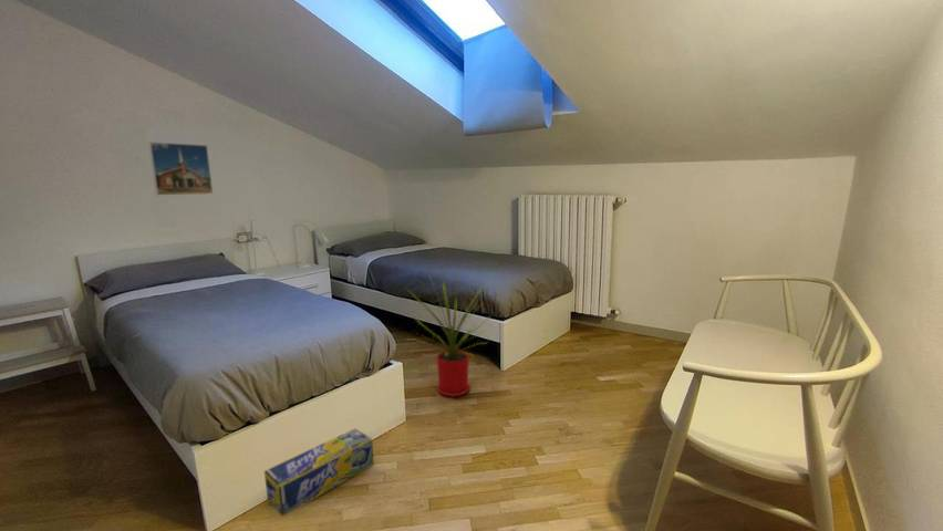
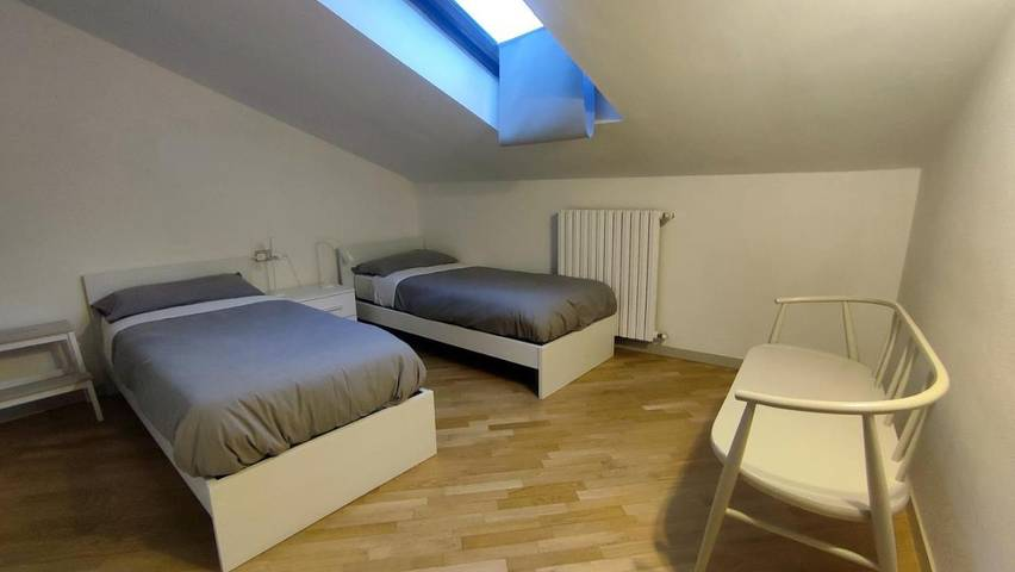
- box (322, 467)
- house plant (453, 334)
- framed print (182, 169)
